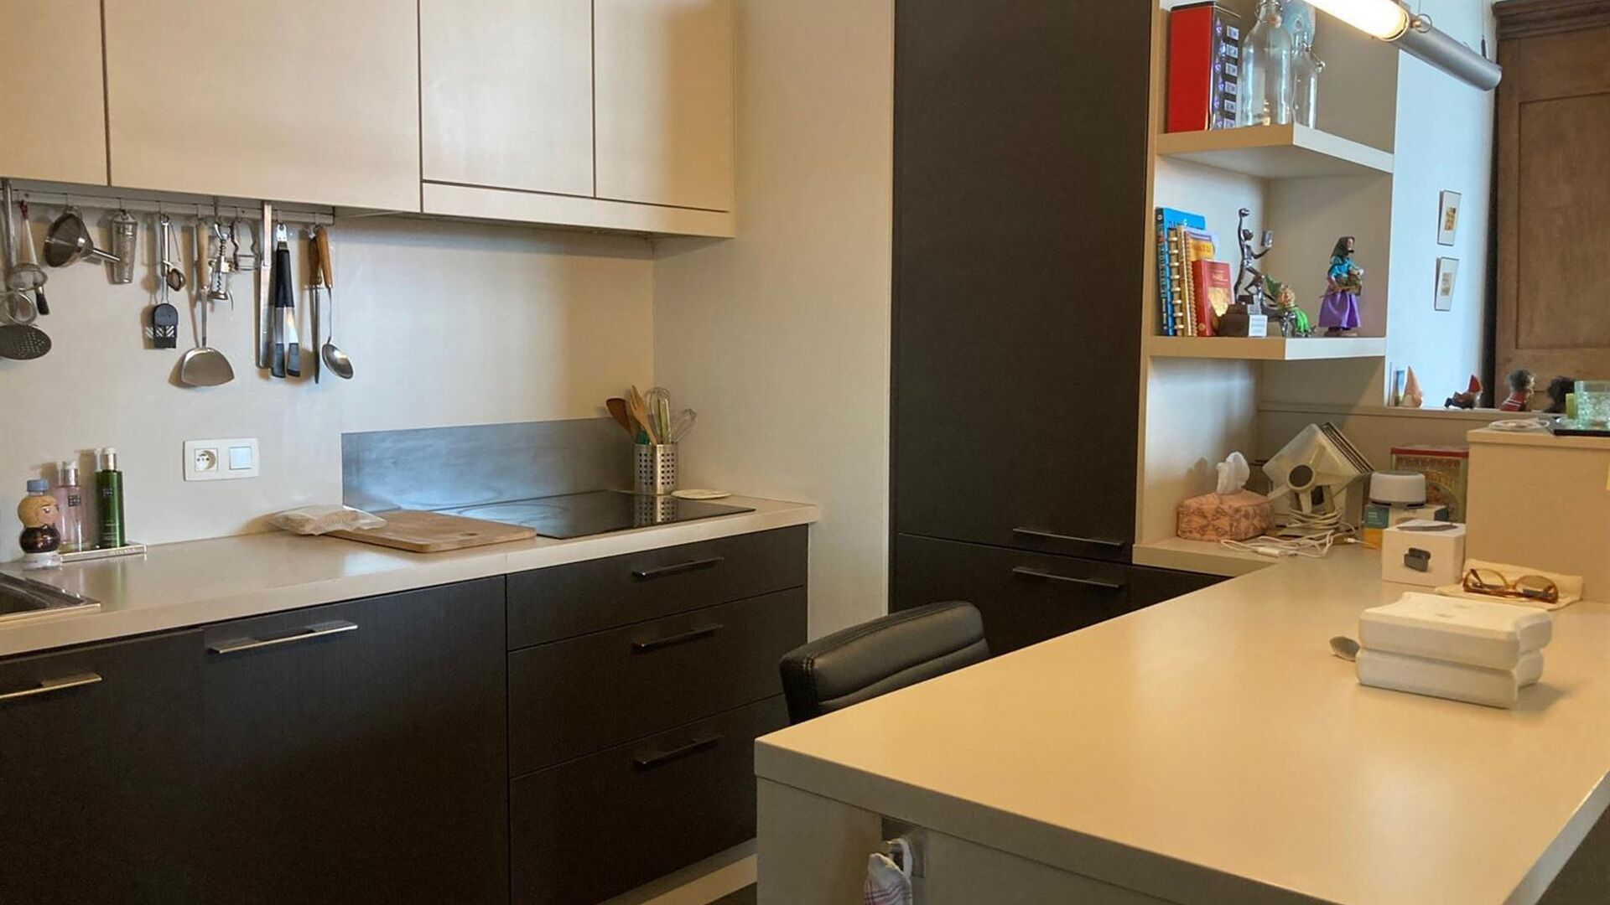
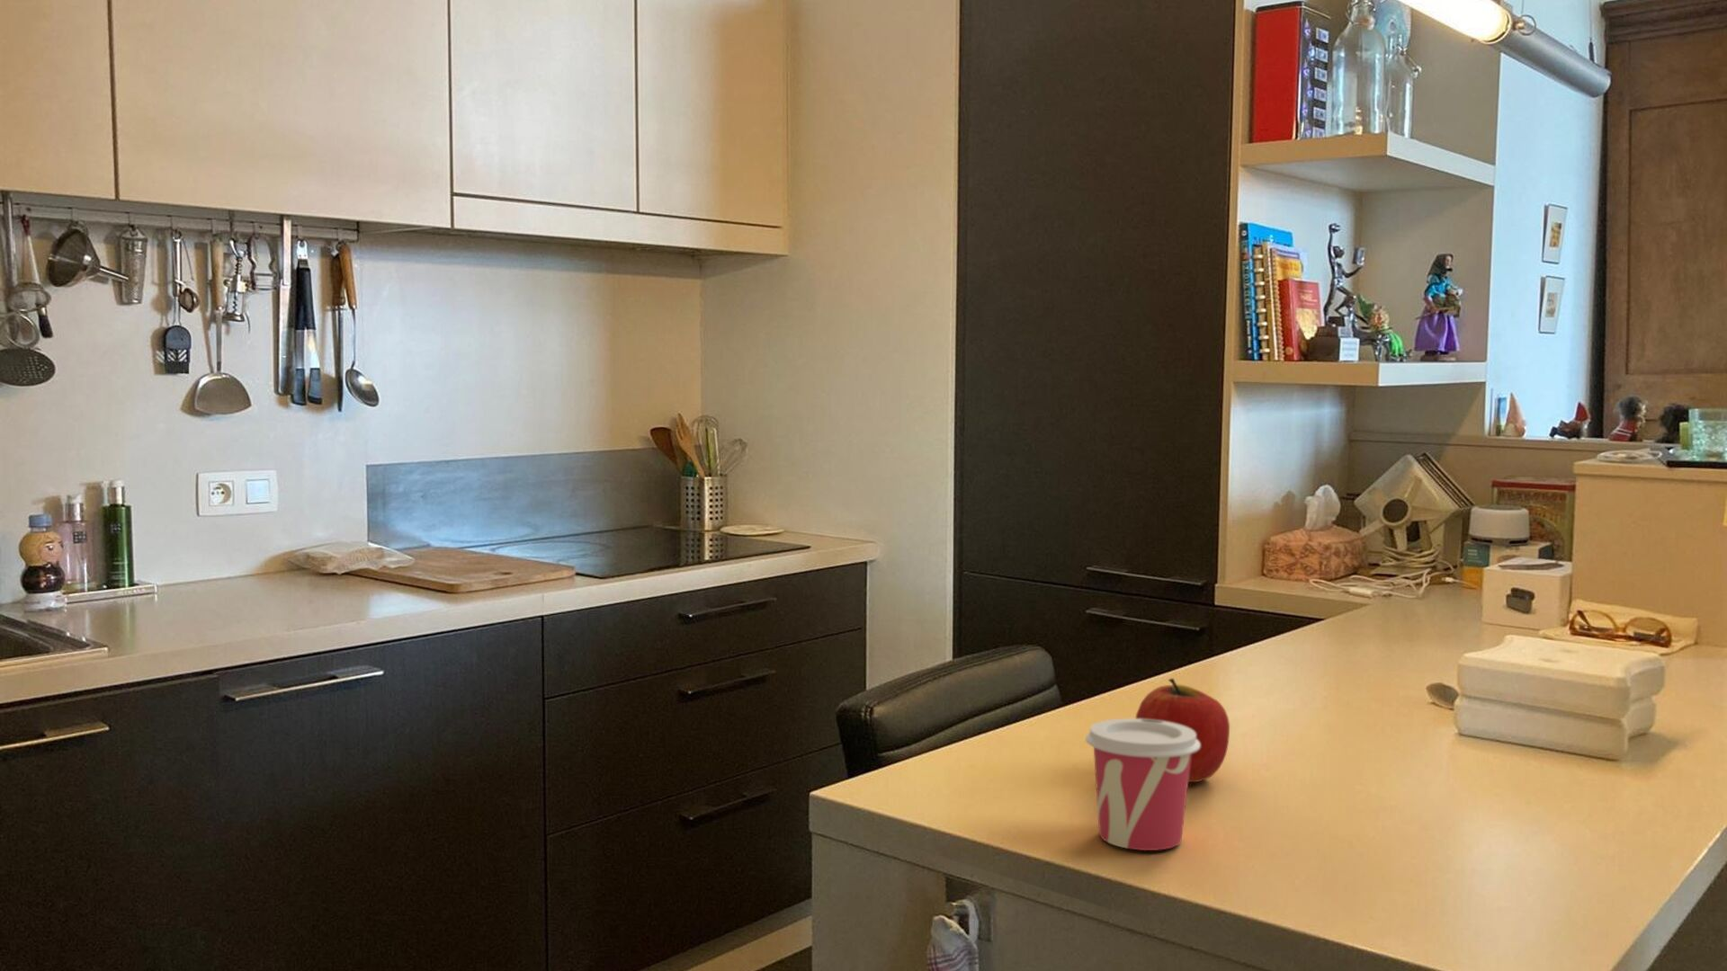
+ cup (1141, 784)
+ apple (1181, 724)
